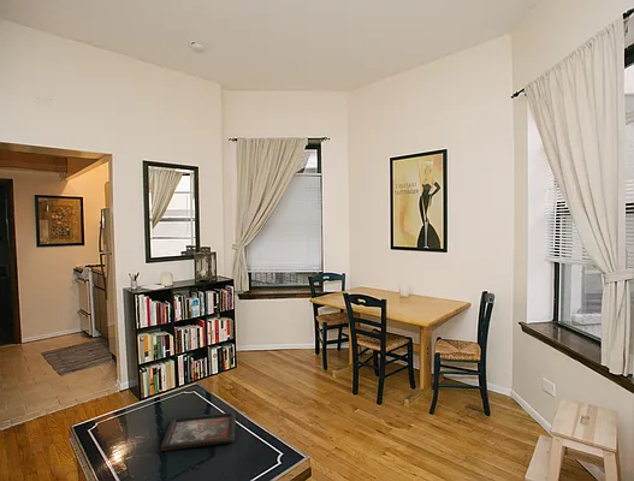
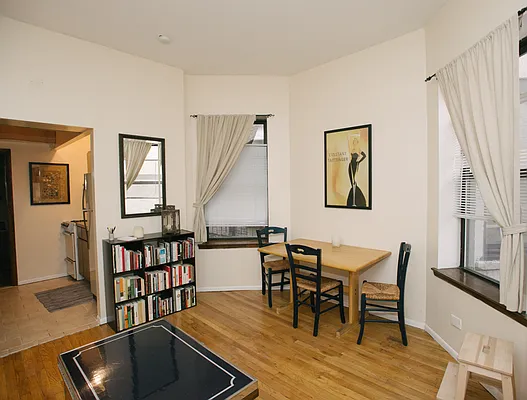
- decorative tray (201, 429)
